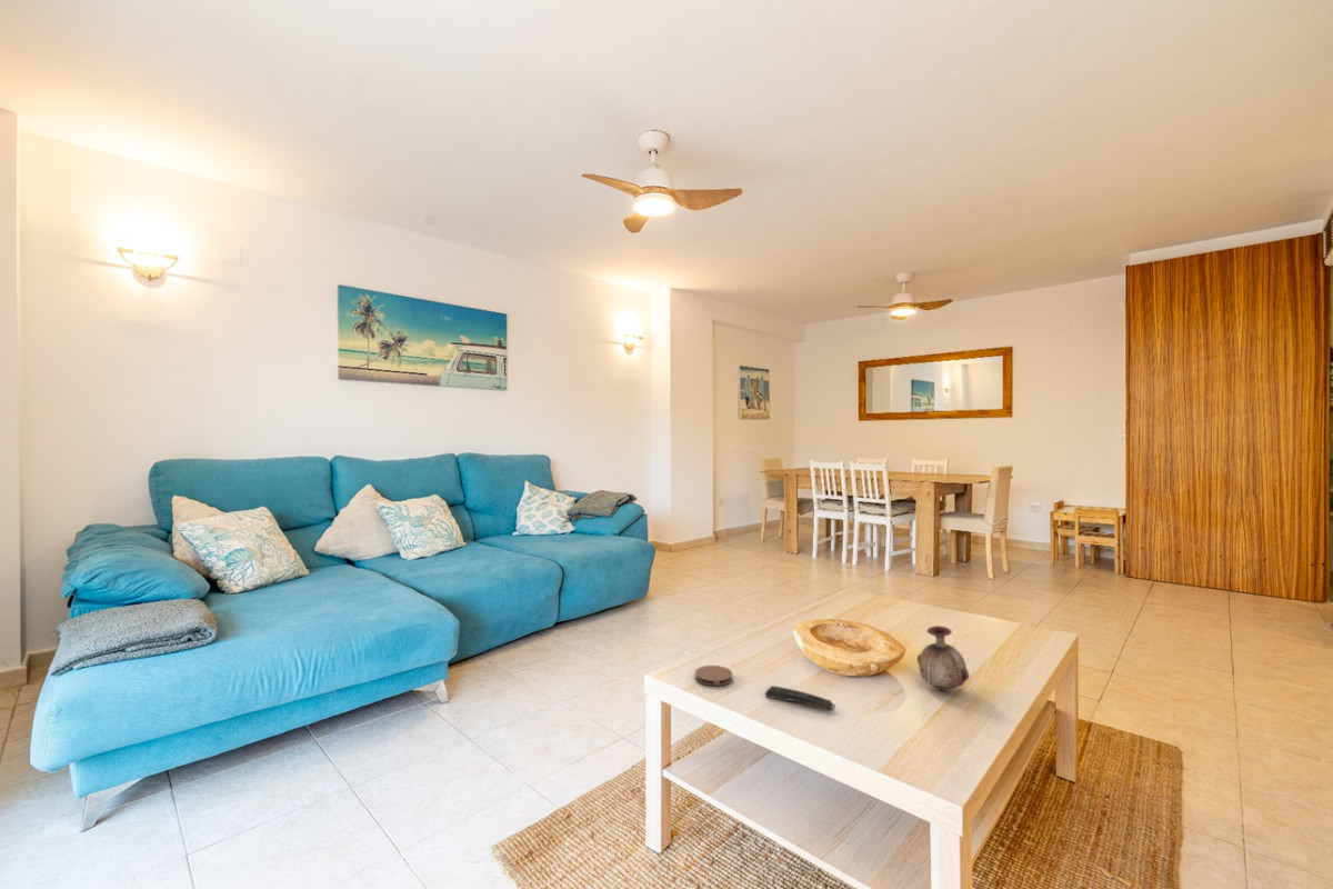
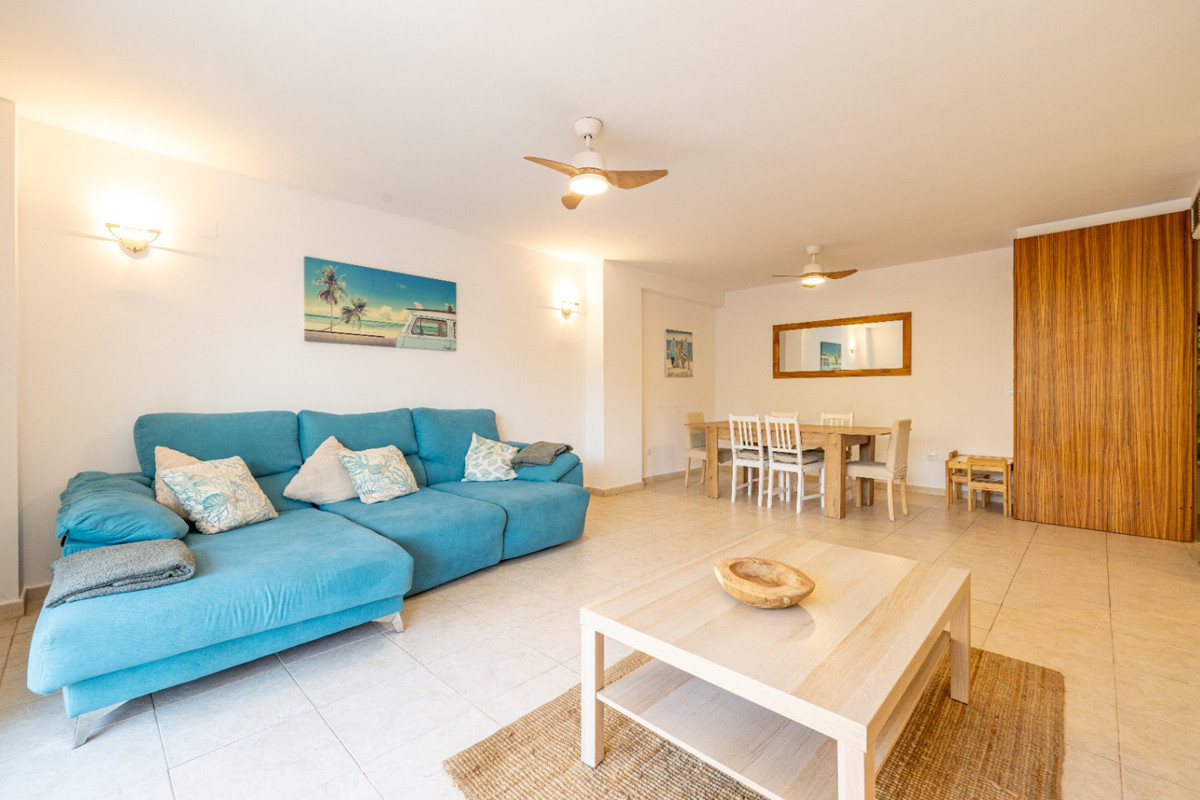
- coaster (713, 675)
- vase (942, 658)
- remote control (800, 697)
